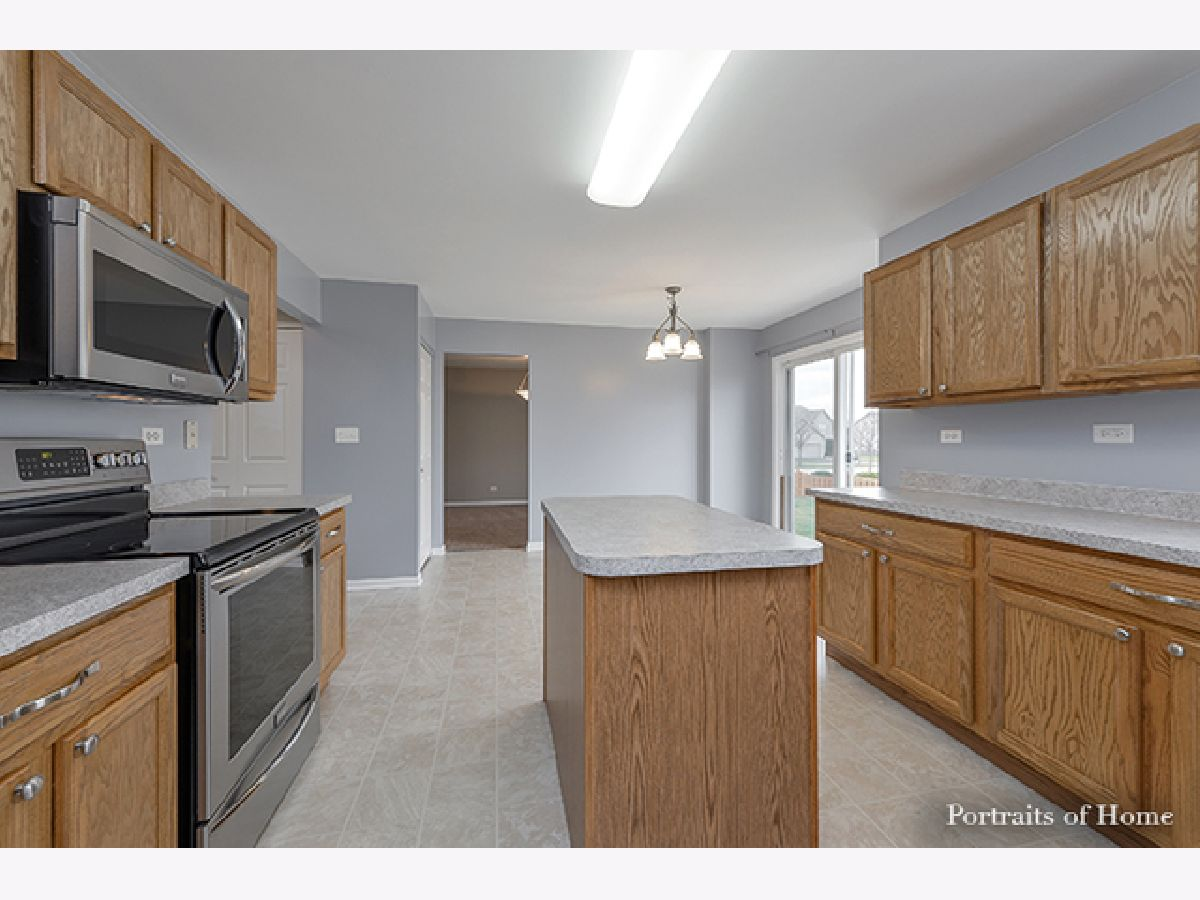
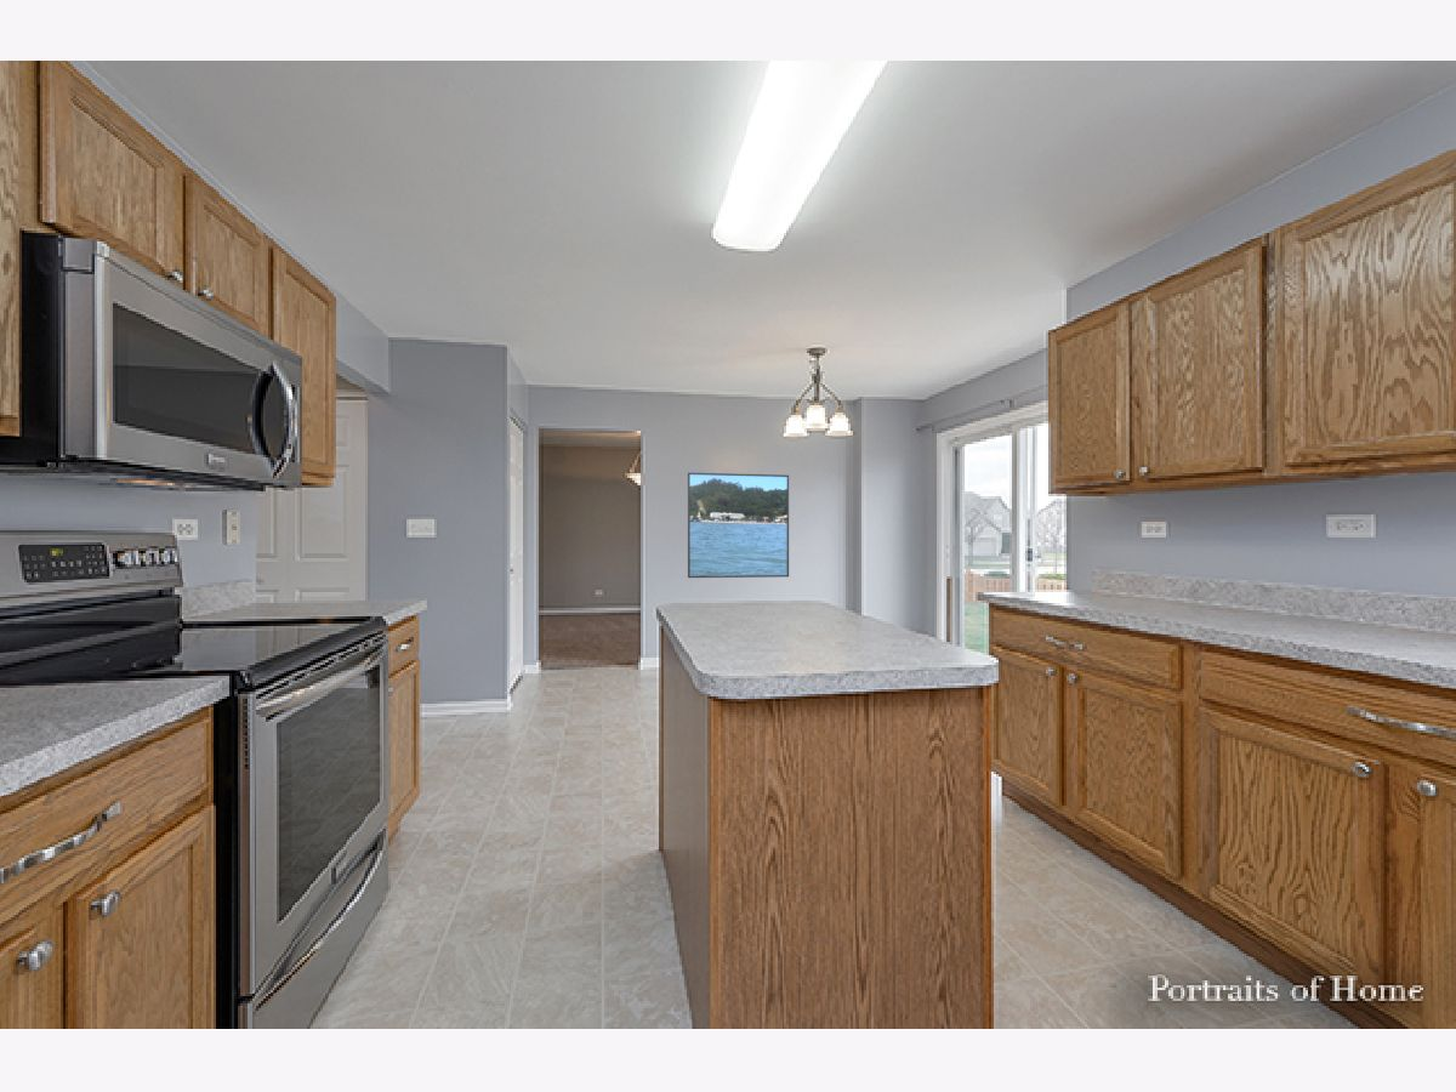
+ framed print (739, 525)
